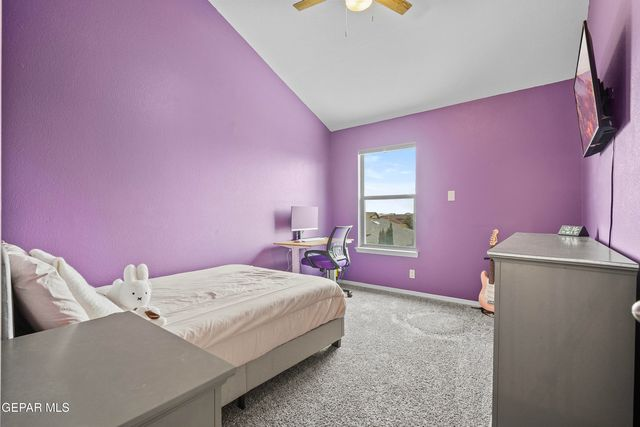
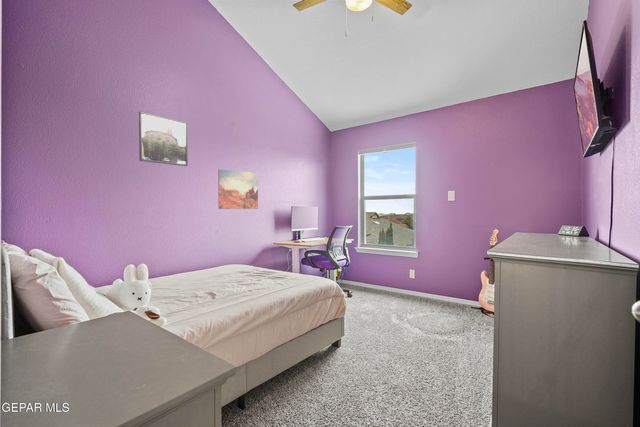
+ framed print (164, 140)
+ wall art (239, 190)
